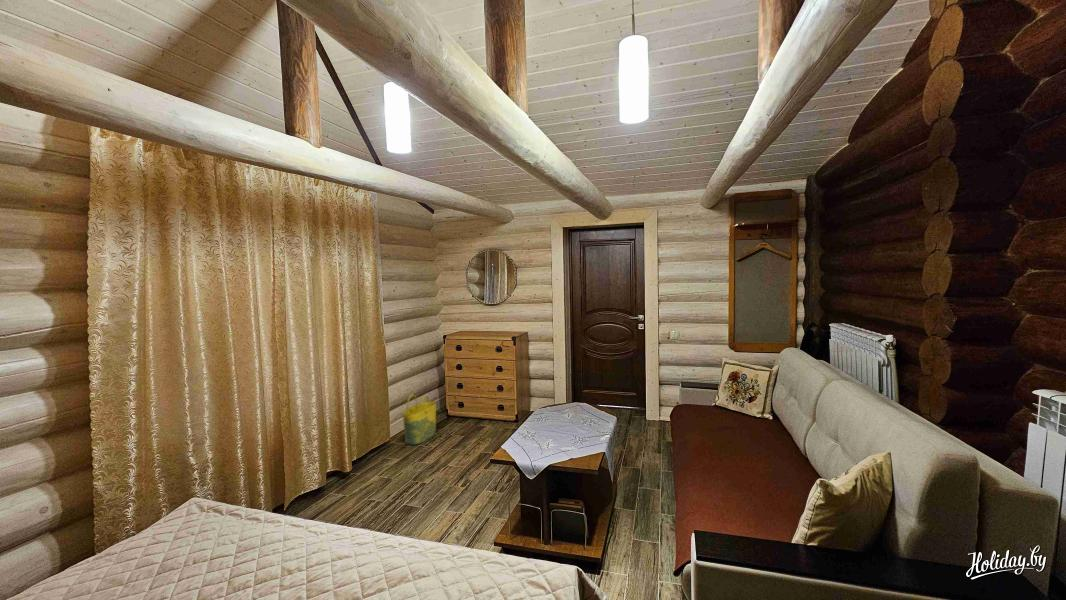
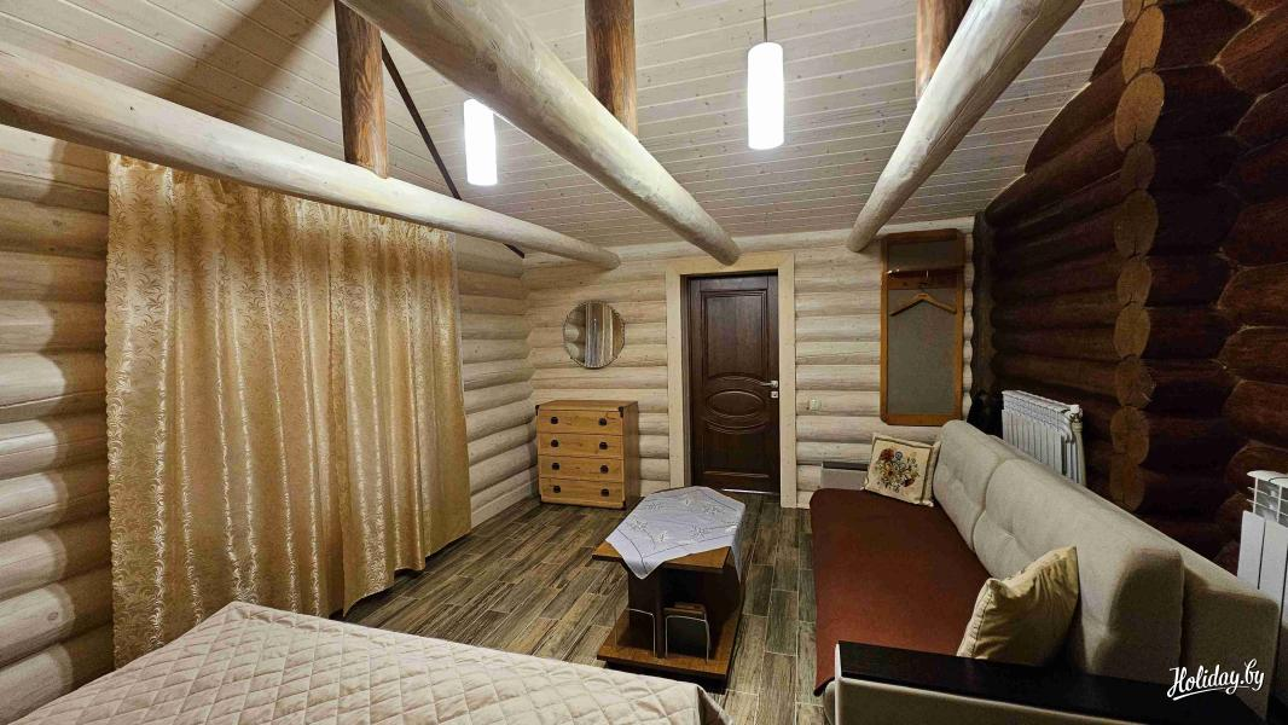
- tote bag (419, 416)
